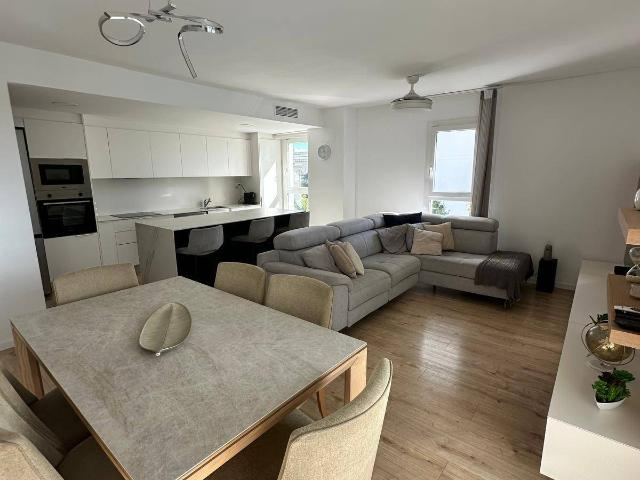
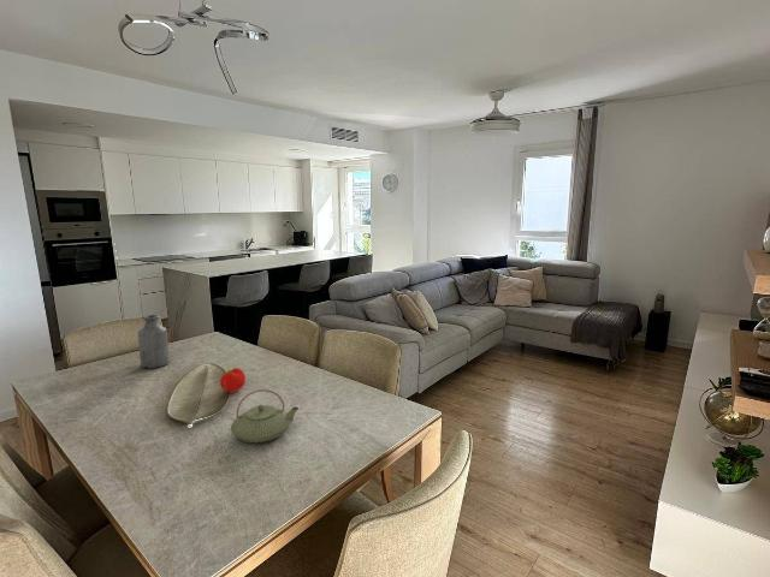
+ teapot (265, 410)
+ bottle (153, 340)
+ fruit (232, 379)
